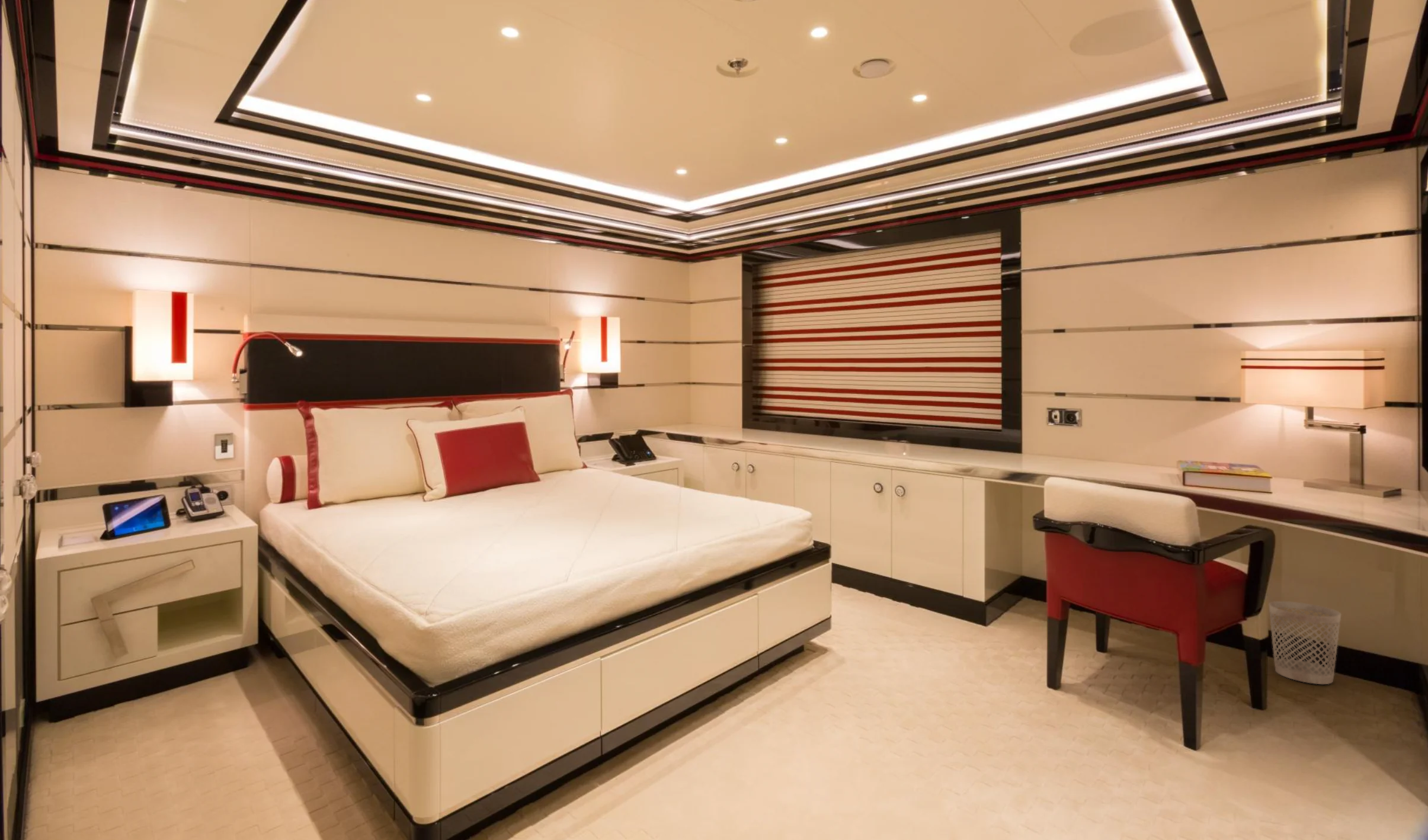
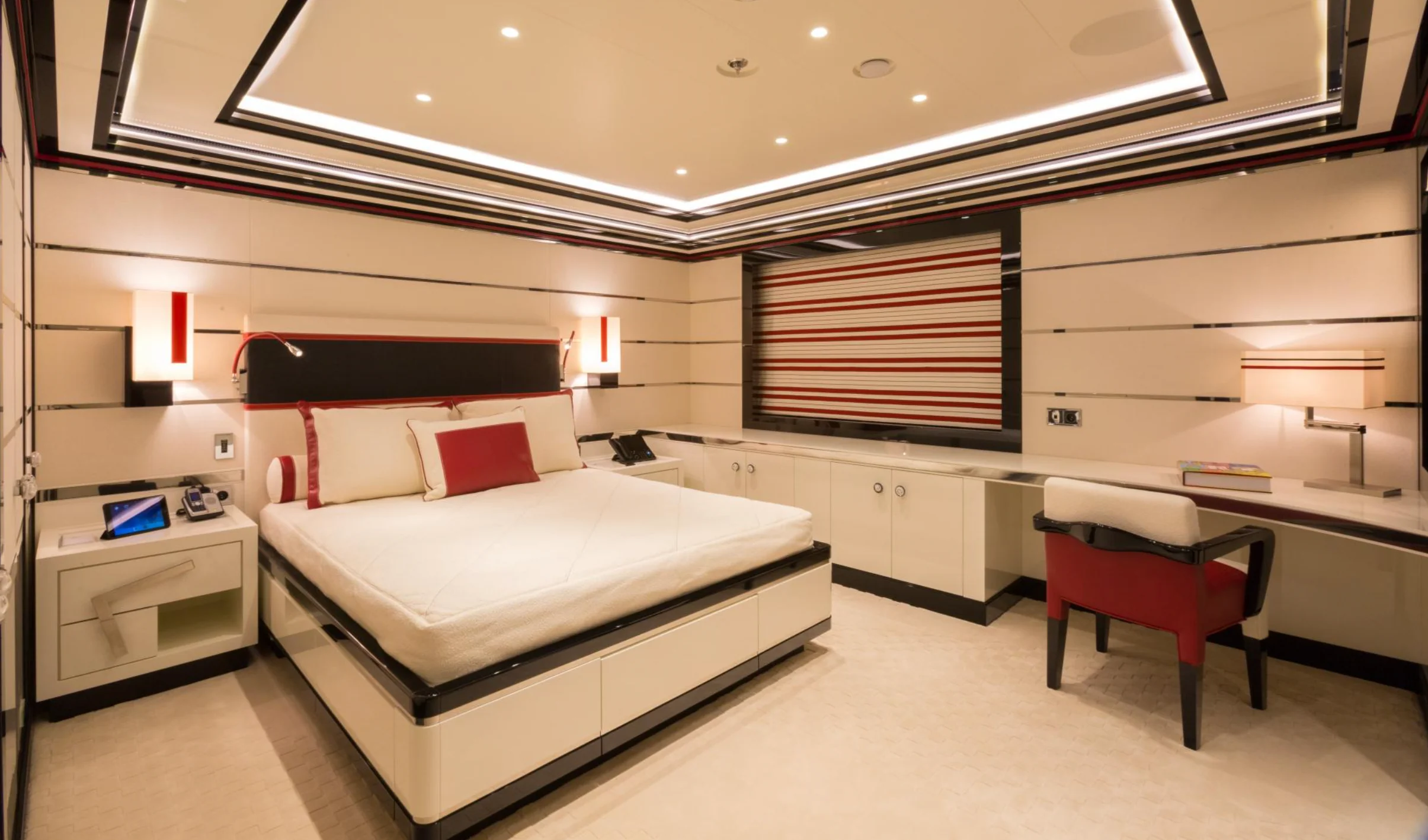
- wastebasket (1303, 642)
